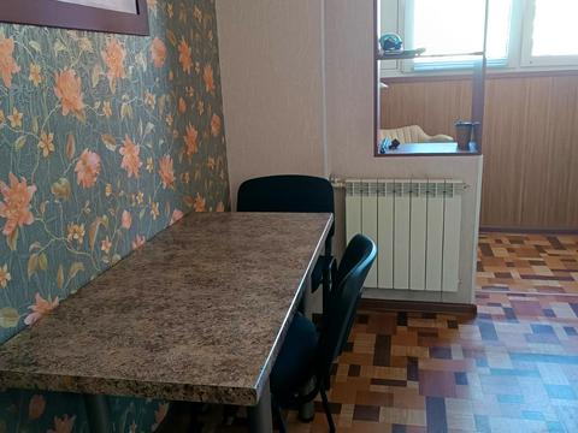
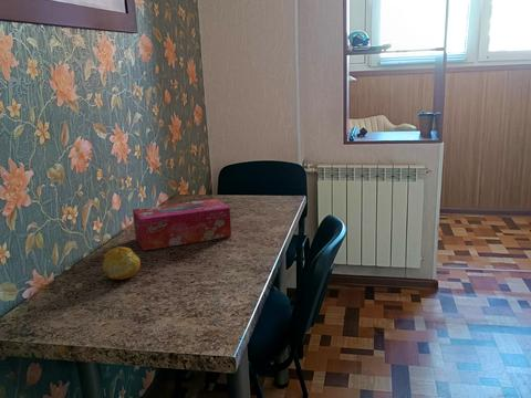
+ fruit (122, 262)
+ tissue box (181, 222)
